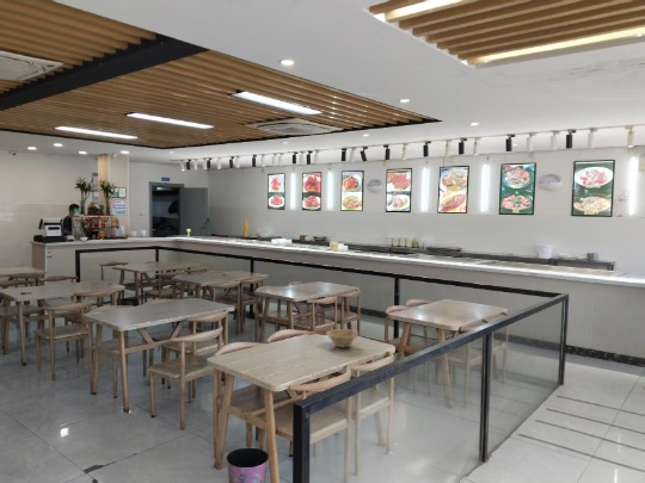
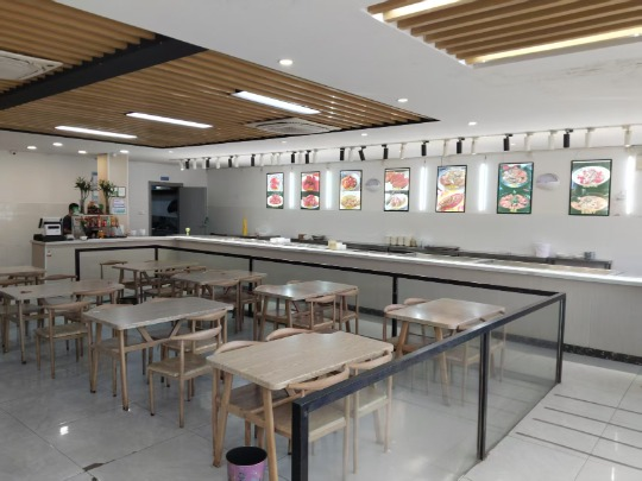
- dish (342, 339)
